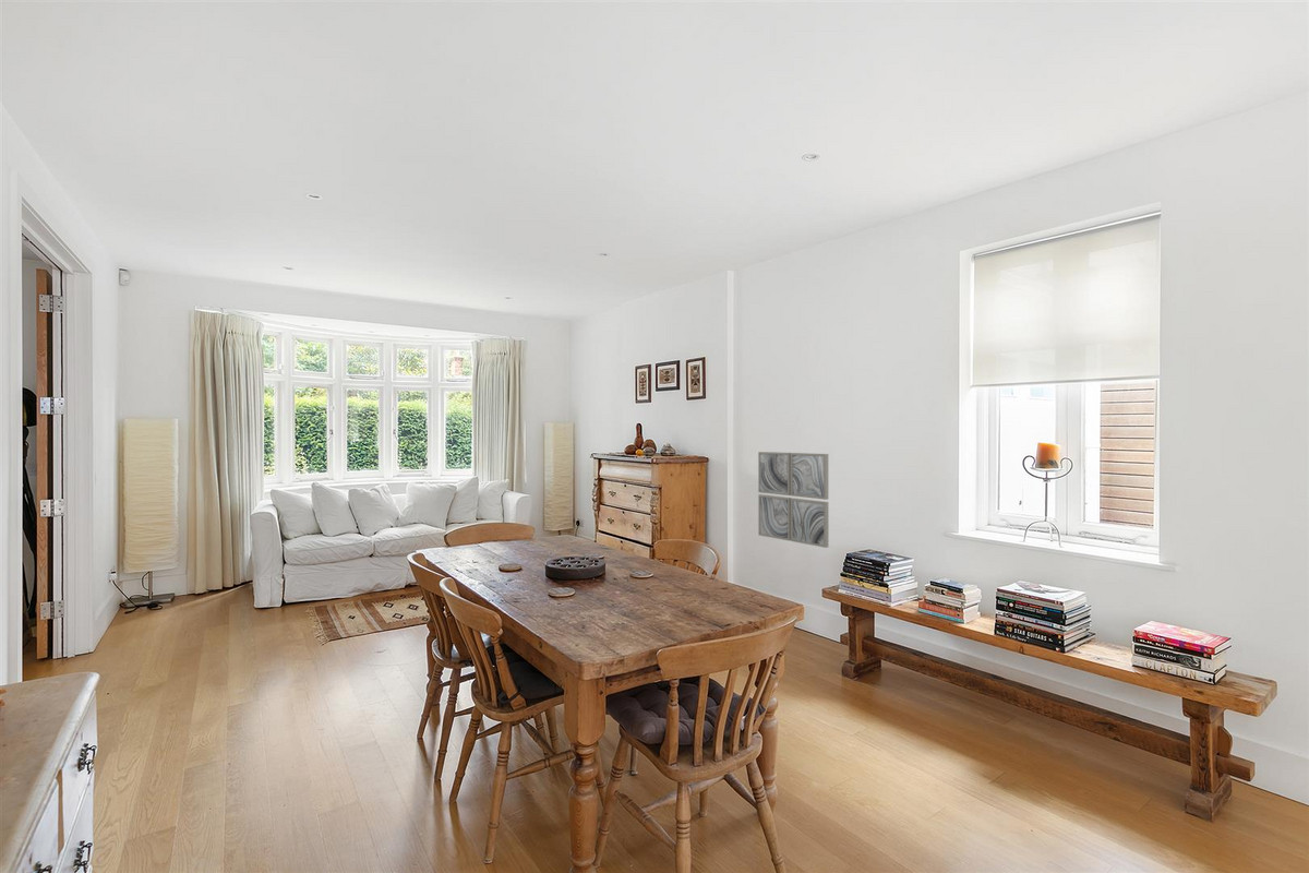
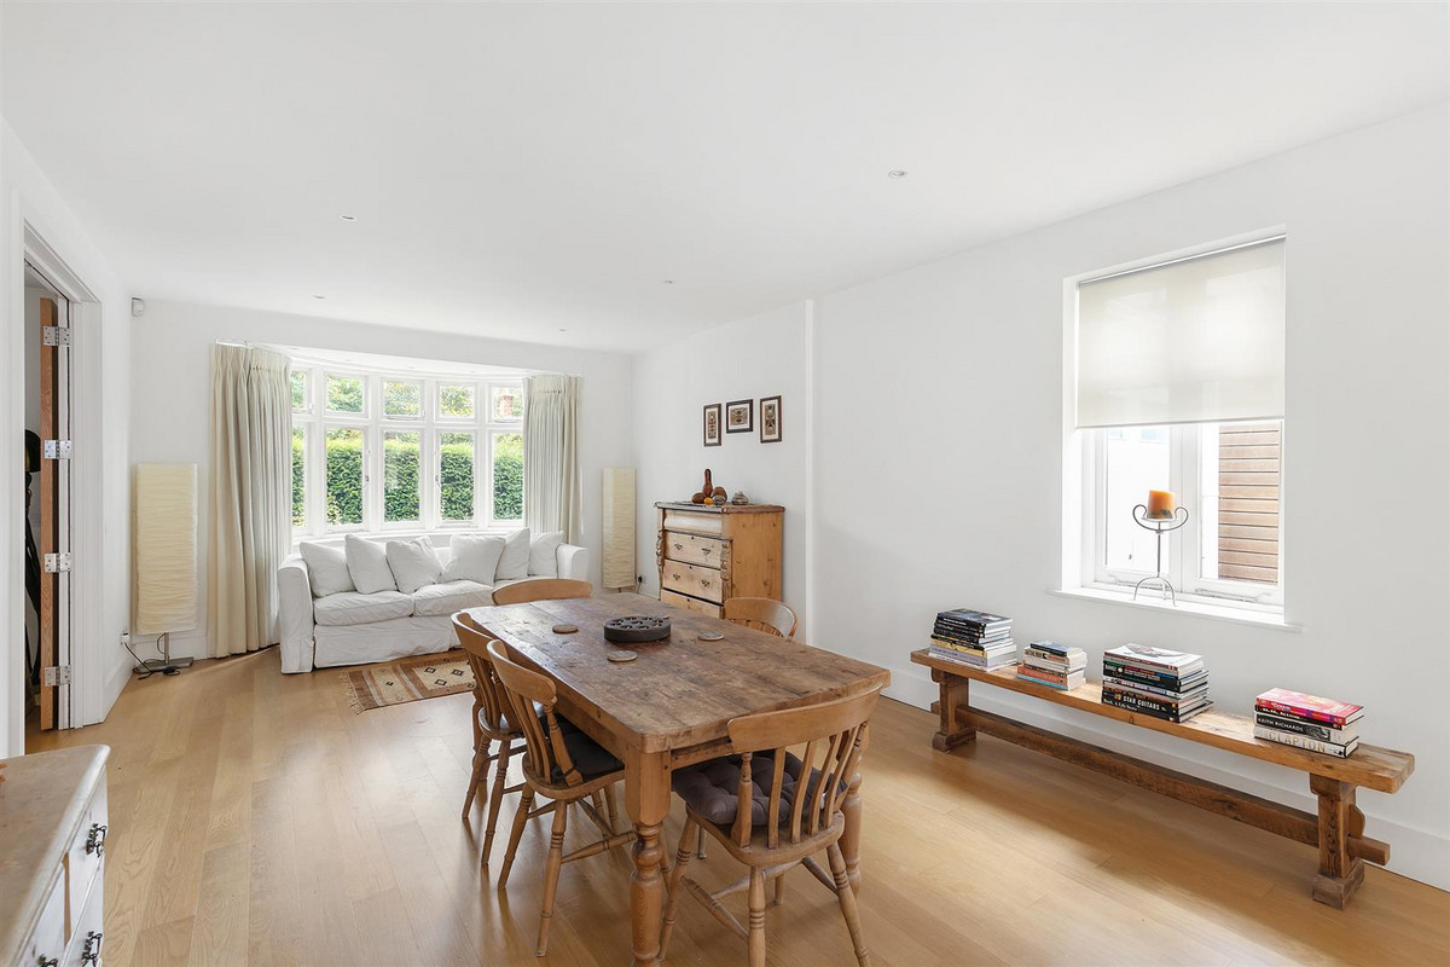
- wall art (791, 498)
